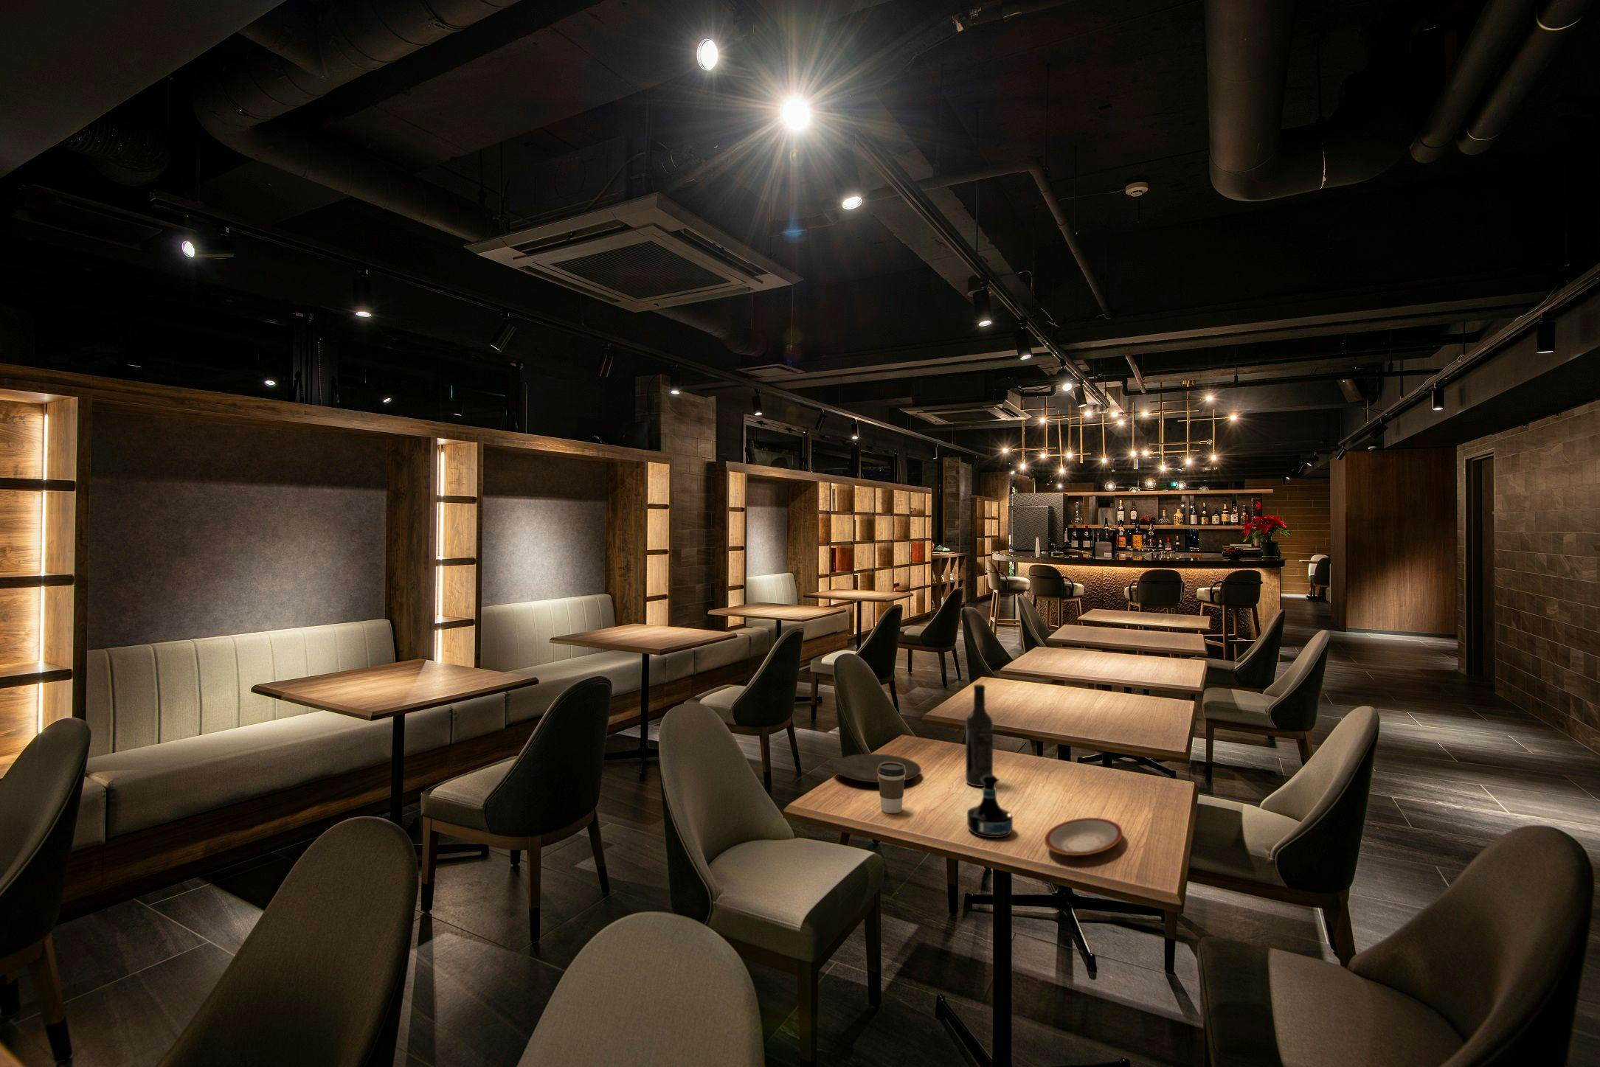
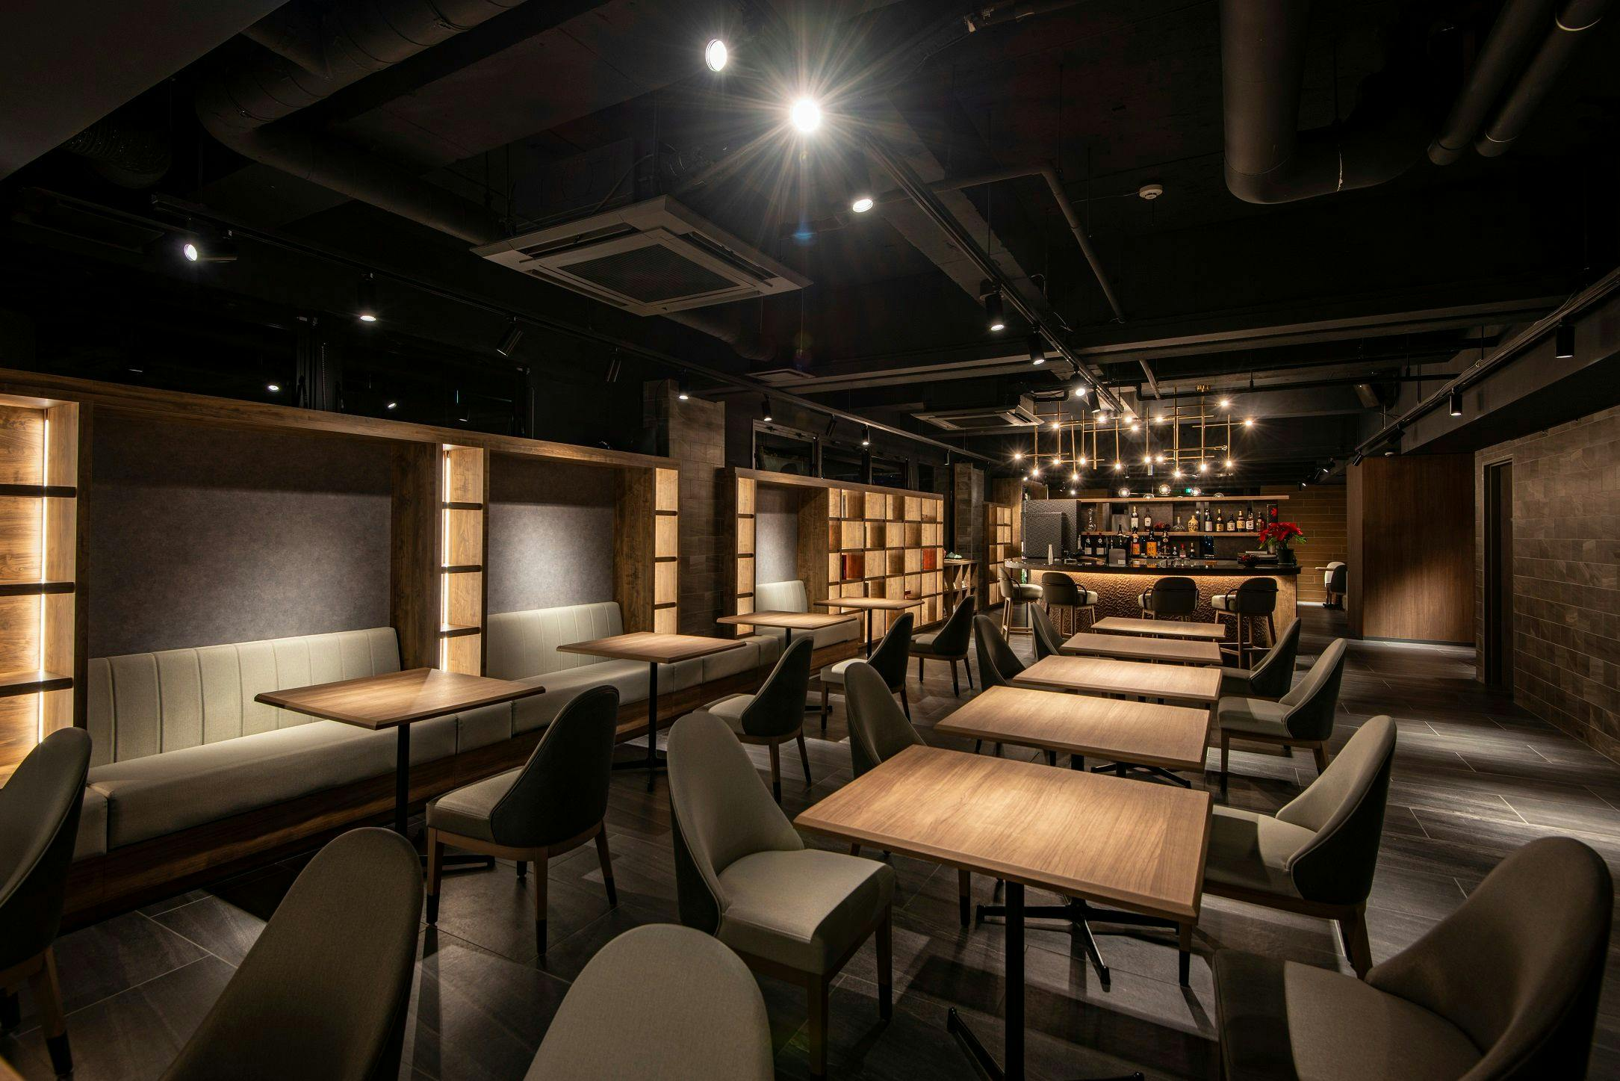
- plate (1084, 840)
- plate (877, 770)
- tequila bottle (989, 803)
- wine bottle (979, 734)
- coffee cup (891, 787)
